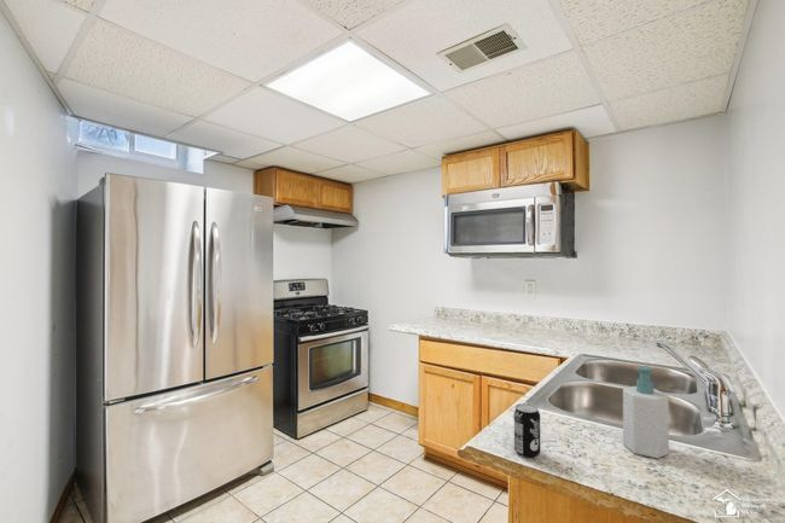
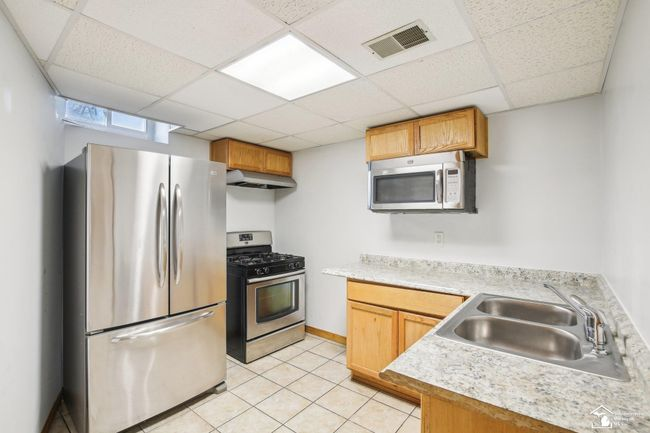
- soap bottle (645, 408)
- beverage can (527, 430)
